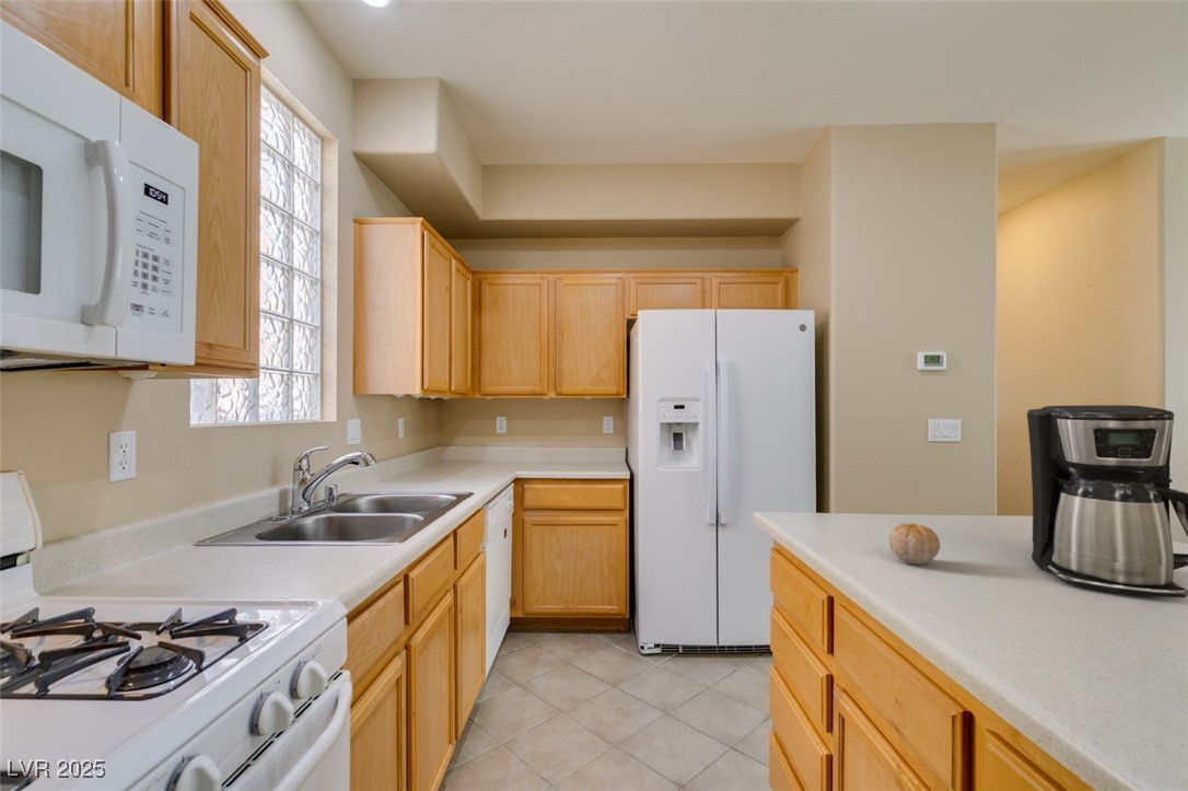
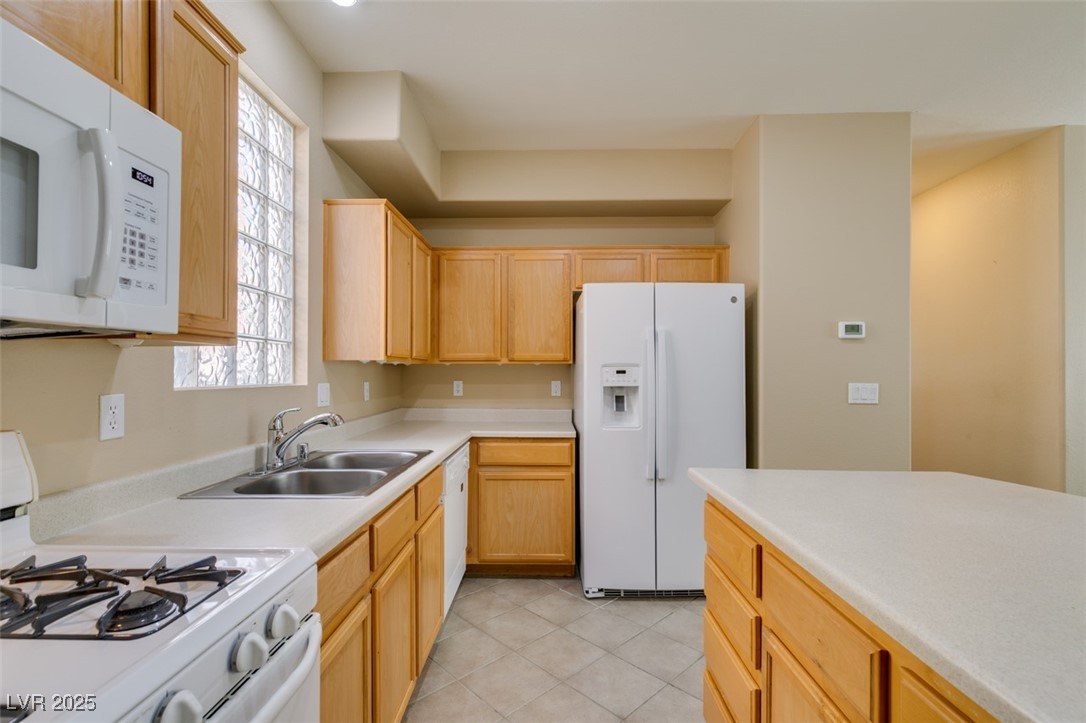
- fruit (913, 543)
- coffee maker (1111, 489)
